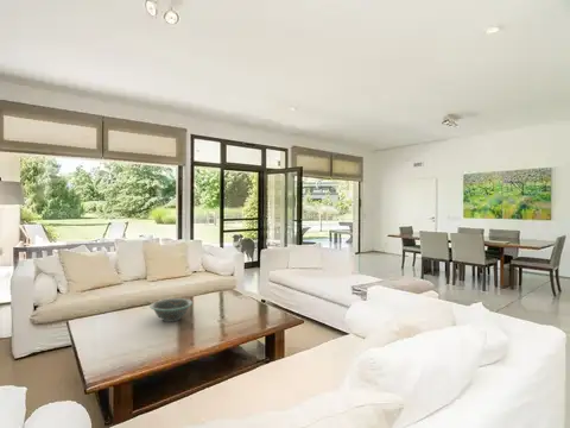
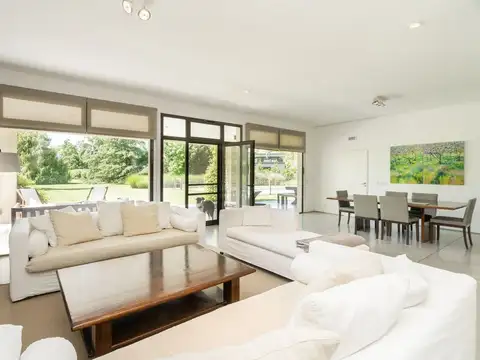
- decorative bowl (171, 310)
